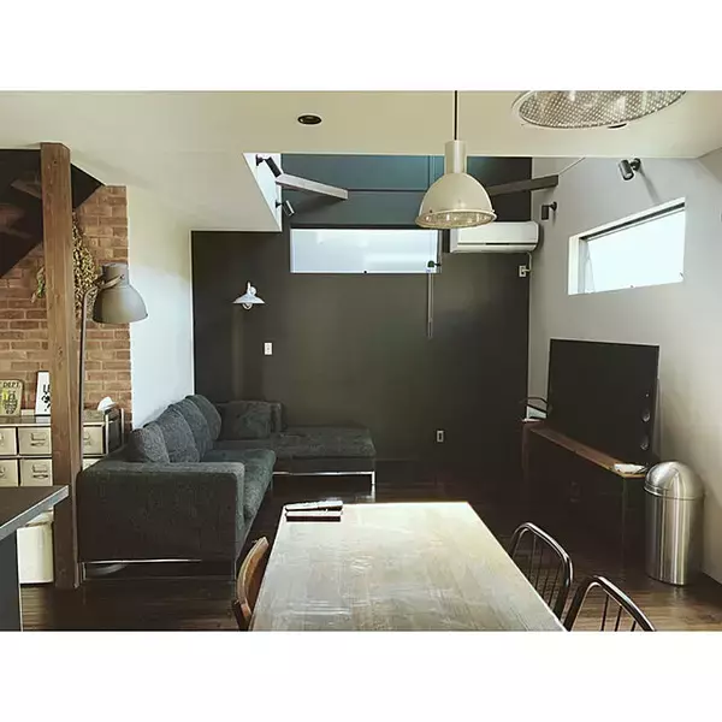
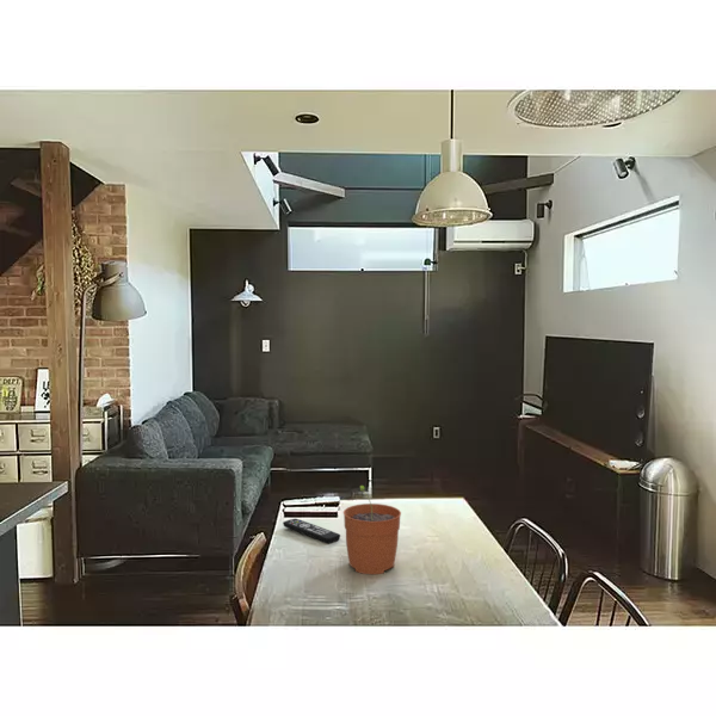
+ plant pot (371, 525)
+ remote control (310, 530)
